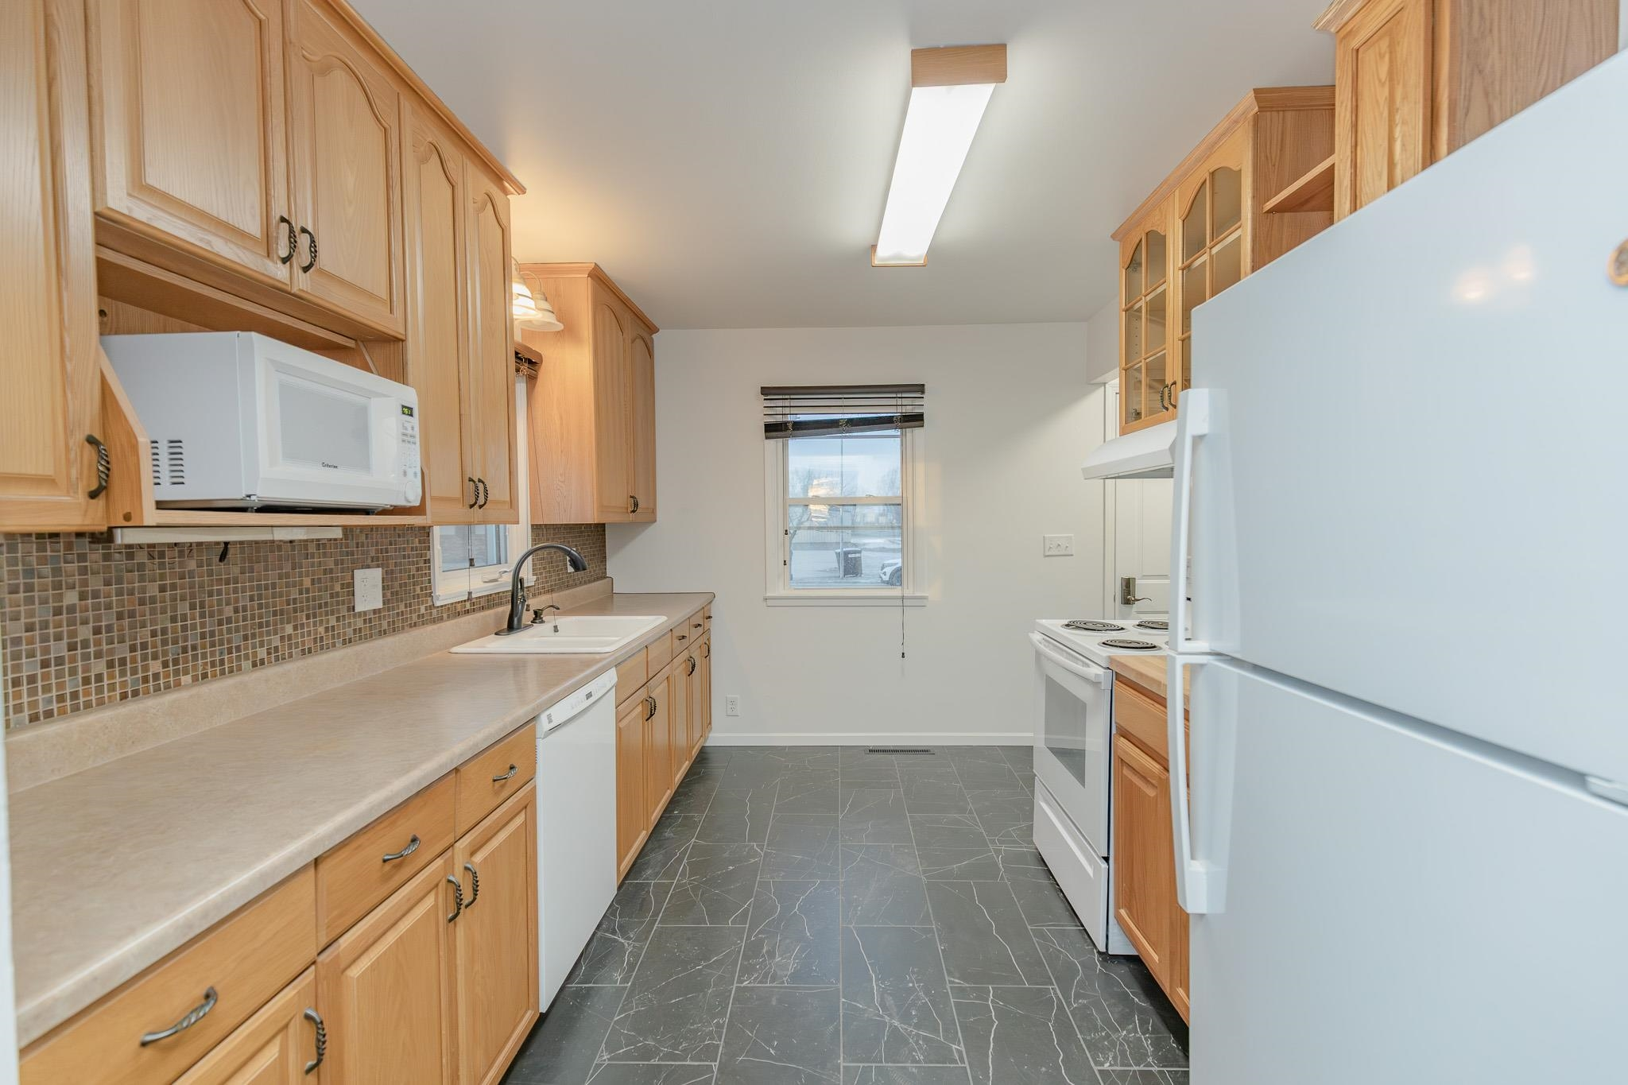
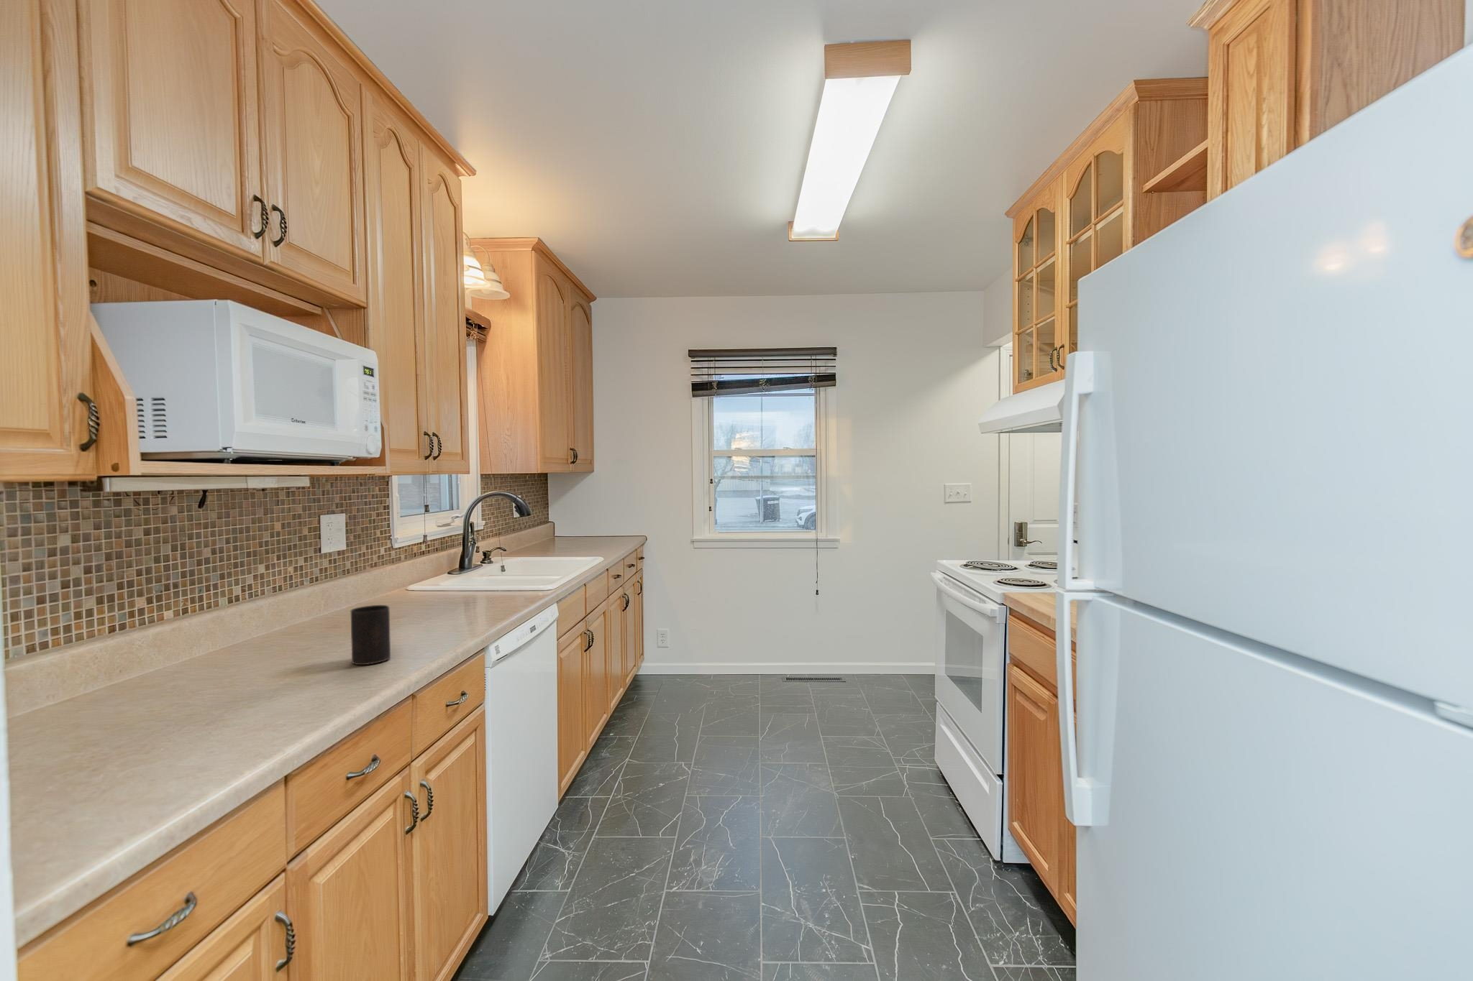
+ cup (370, 634)
